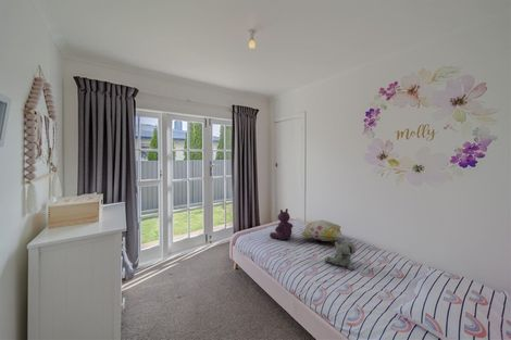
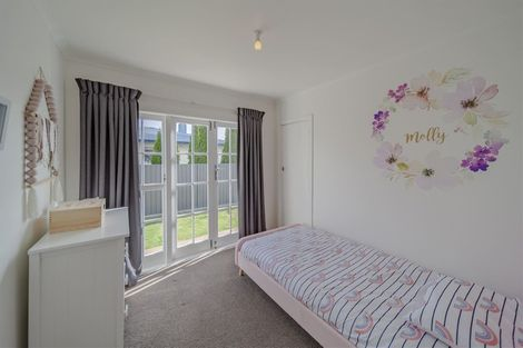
- teddy bear (281, 223)
- decorative pillow (322, 229)
- plush elephant (341, 252)
